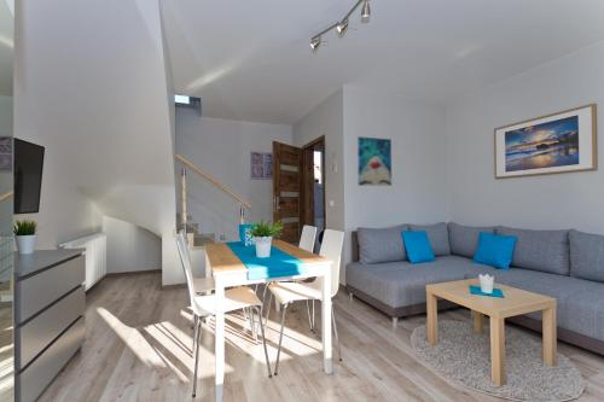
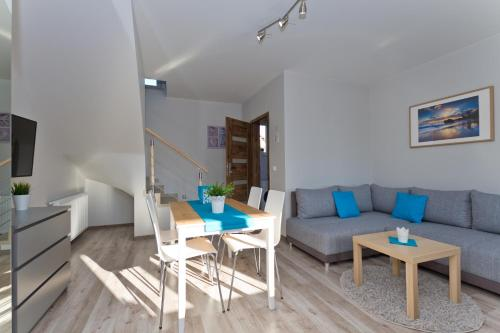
- wall art (374, 162)
